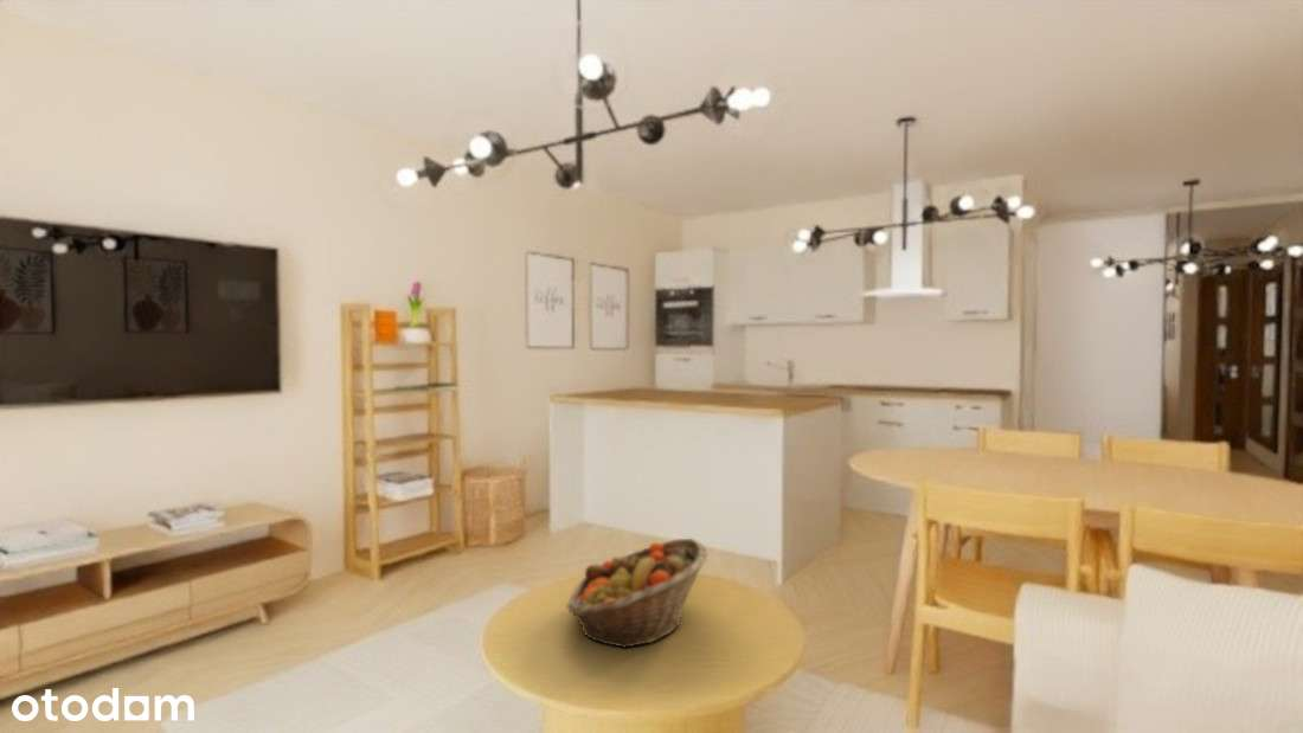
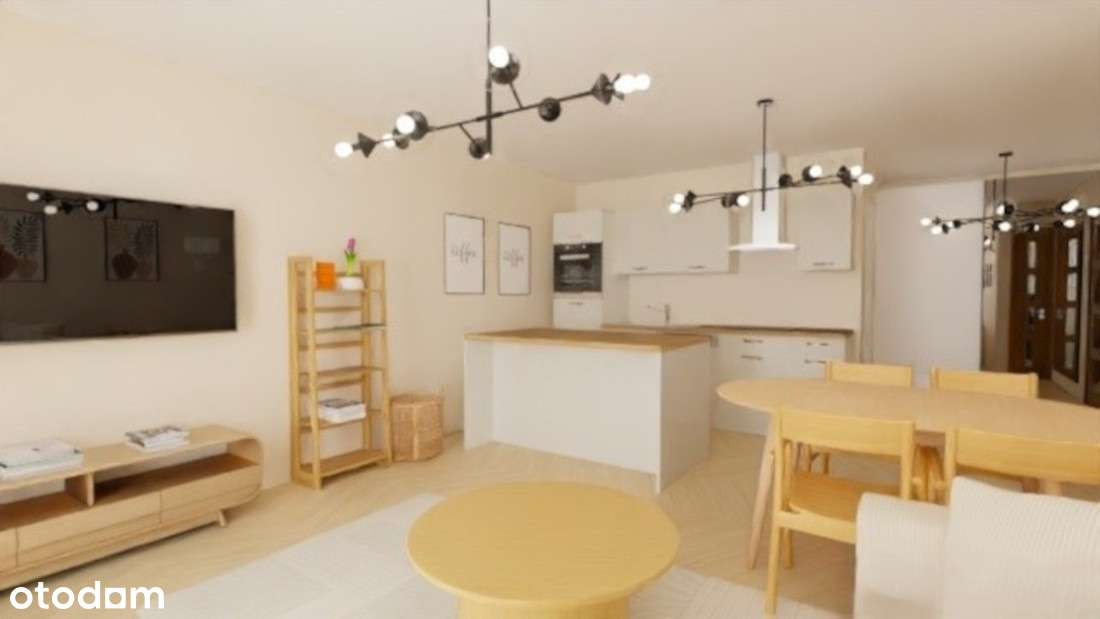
- fruit basket (638, 585)
